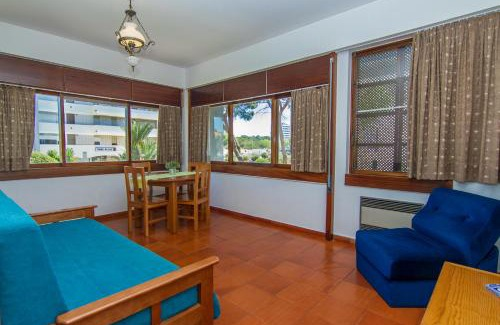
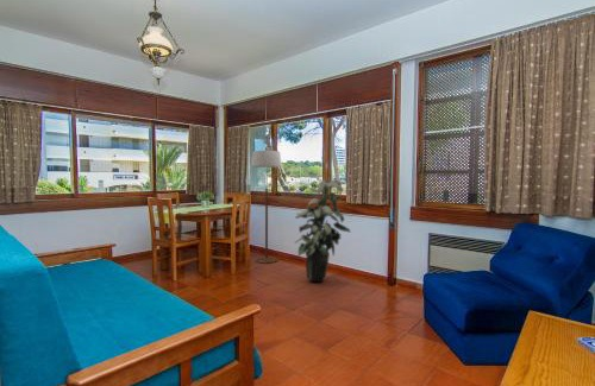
+ floor lamp (267, 203)
+ indoor plant (318, 227)
